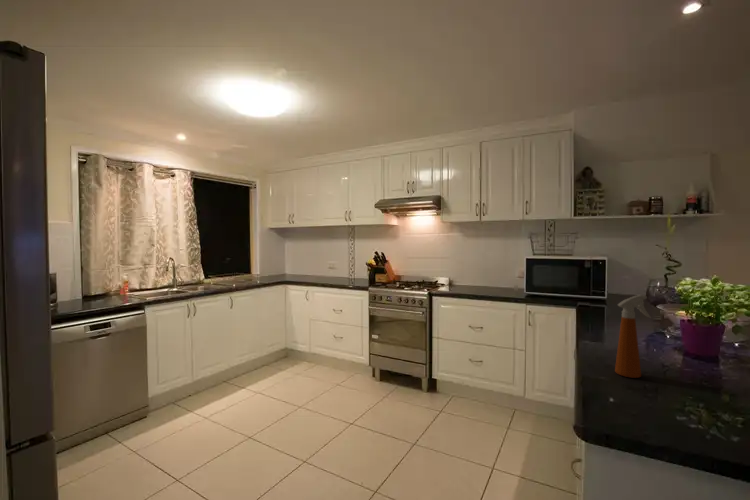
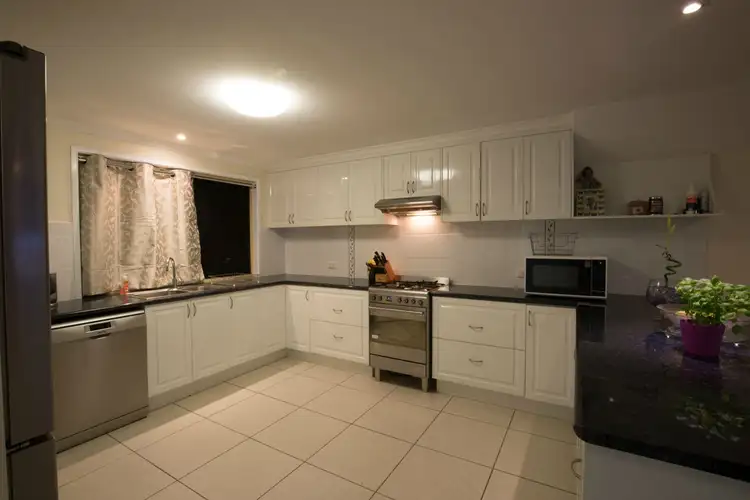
- spray bottle (633, 334)
